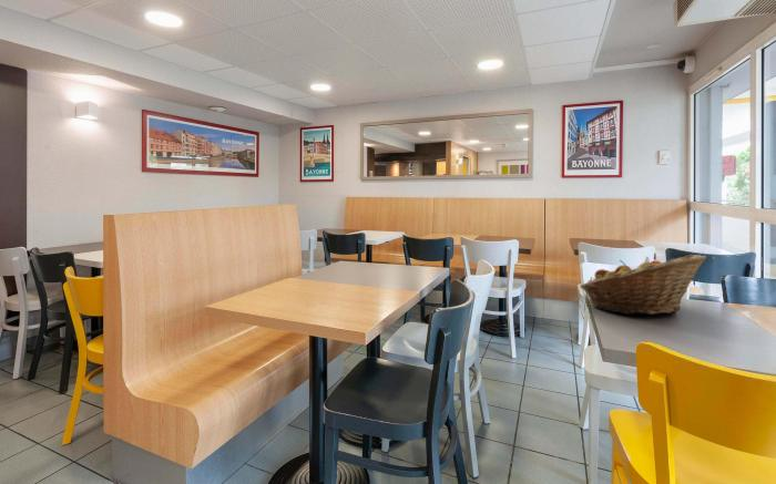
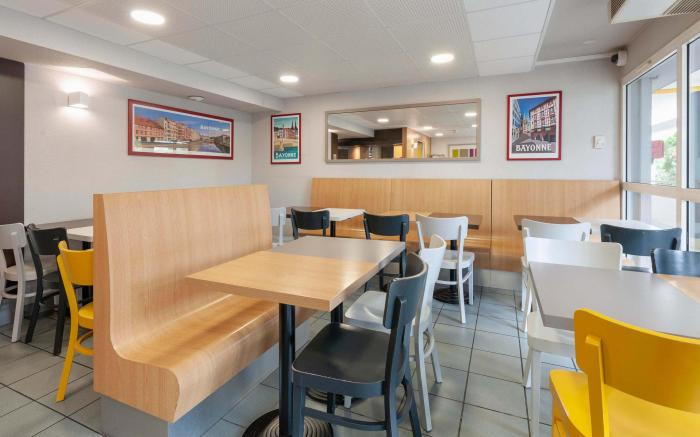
- fruit basket (640, 280)
